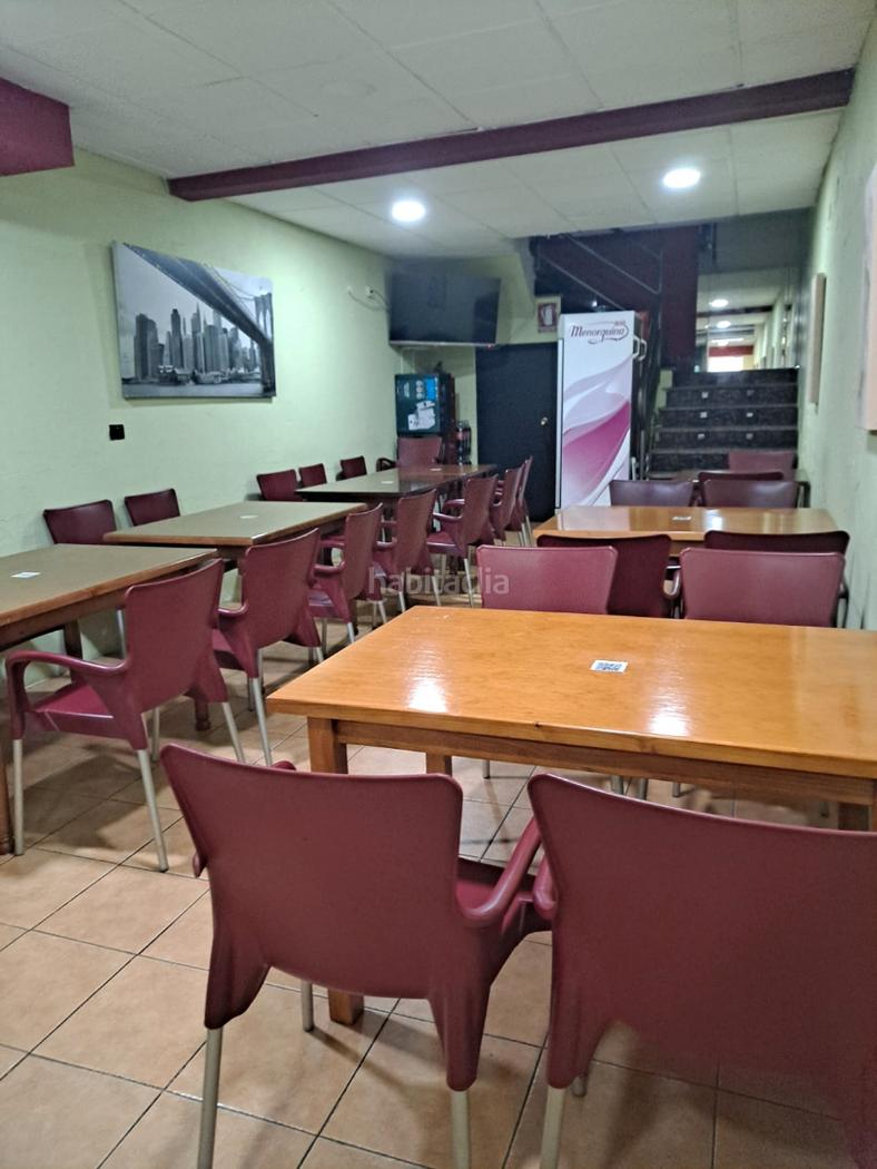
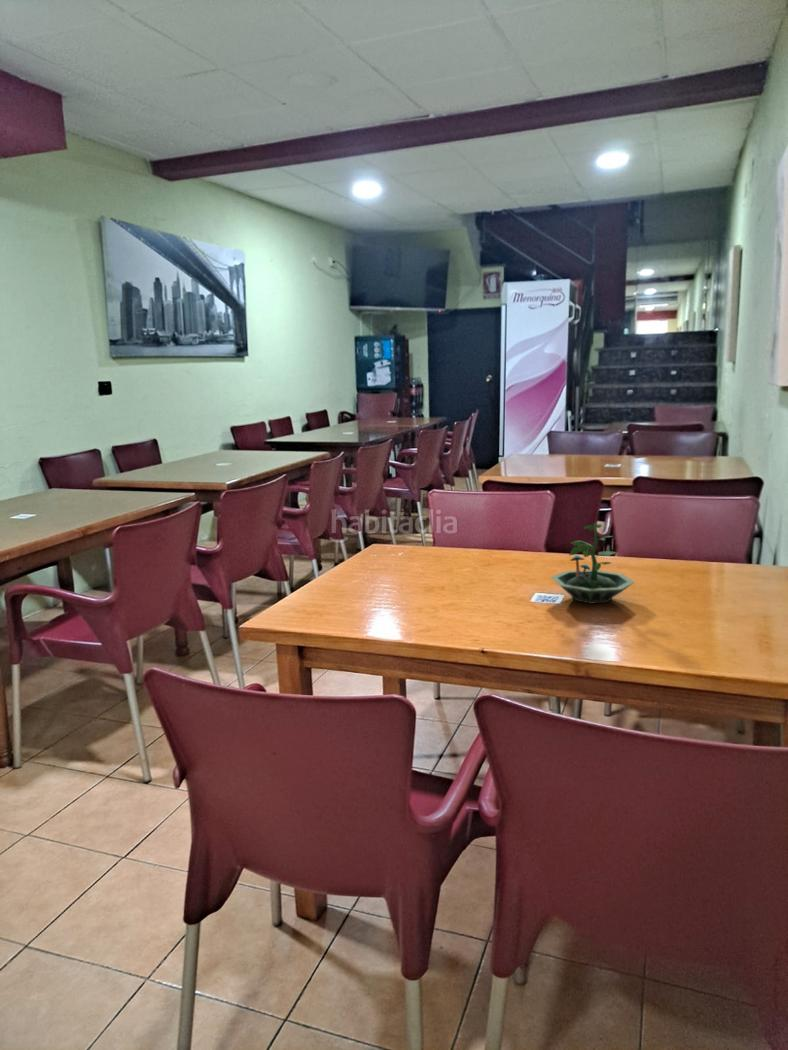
+ terrarium (594, 537)
